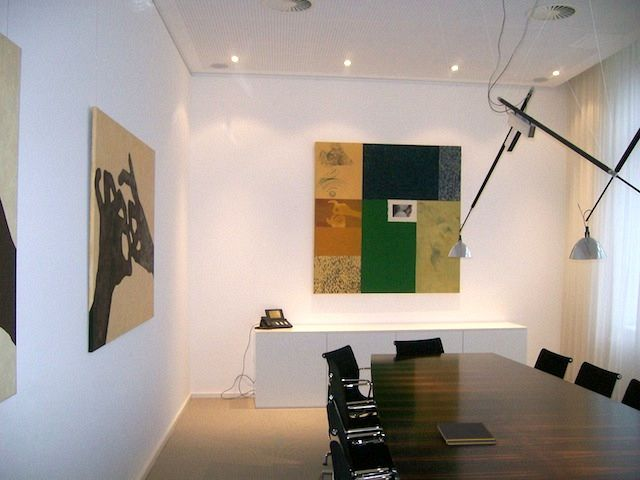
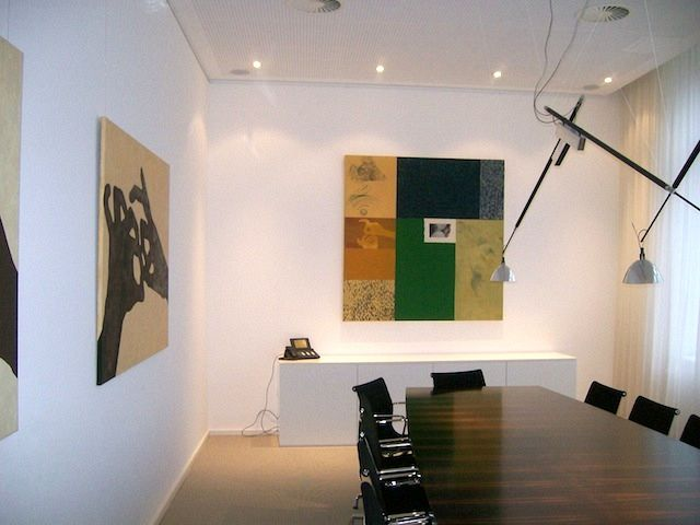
- notepad (465, 433)
